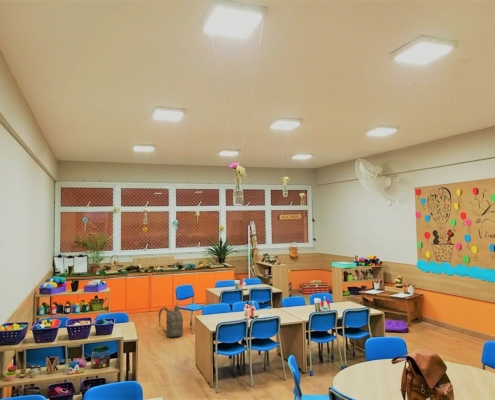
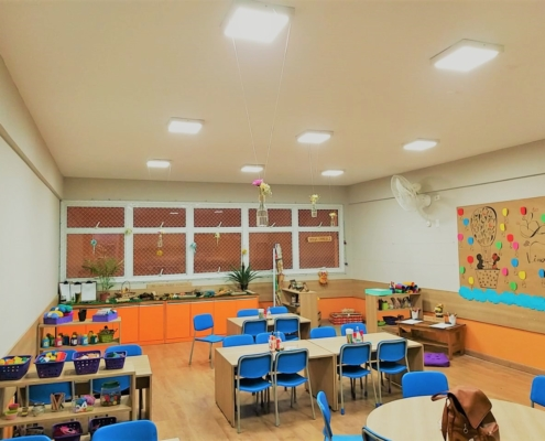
- backpack (172, 321)
